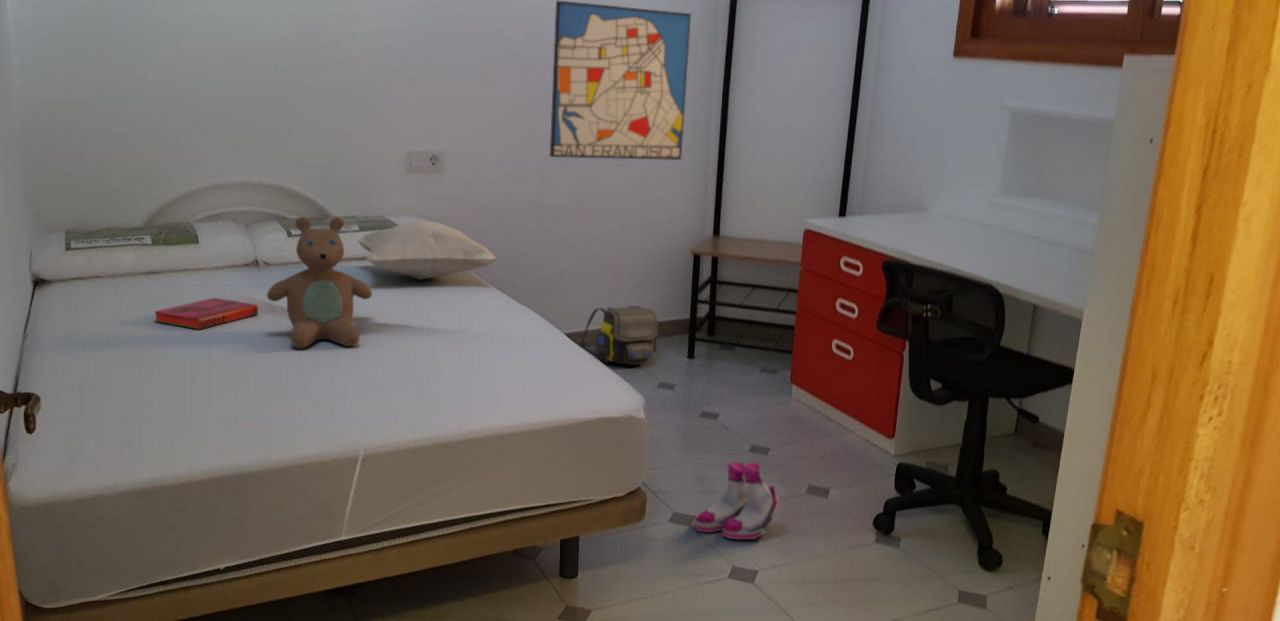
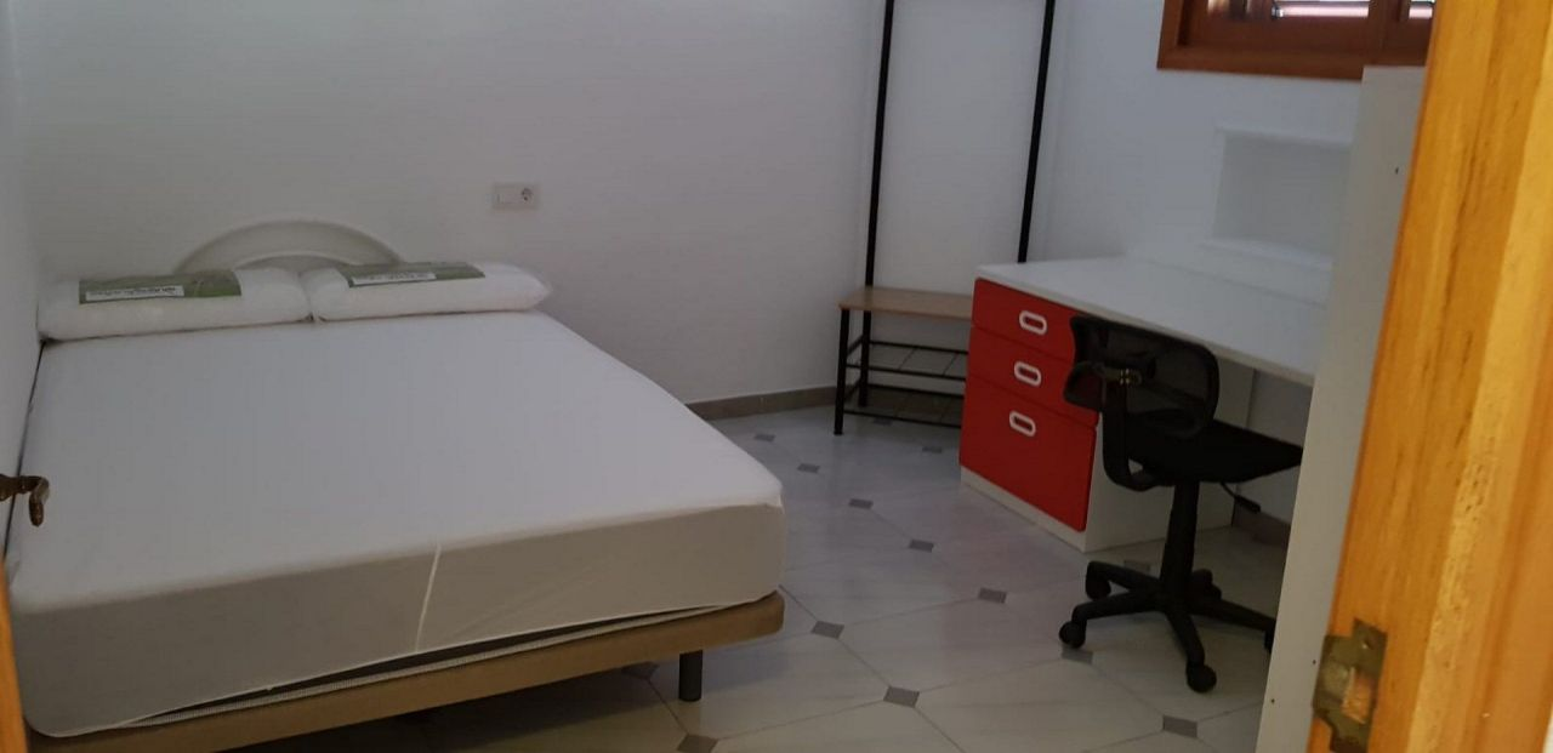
- wall art (621, 84)
- cushion (424, 249)
- boots (738, 495)
- shoulder bag (623, 332)
- hardback book (207, 312)
- teddy bear (322, 281)
